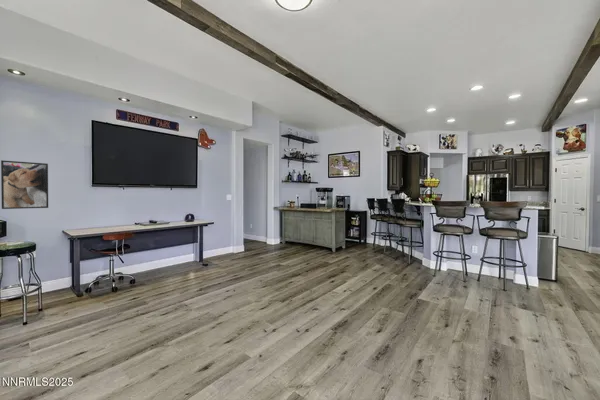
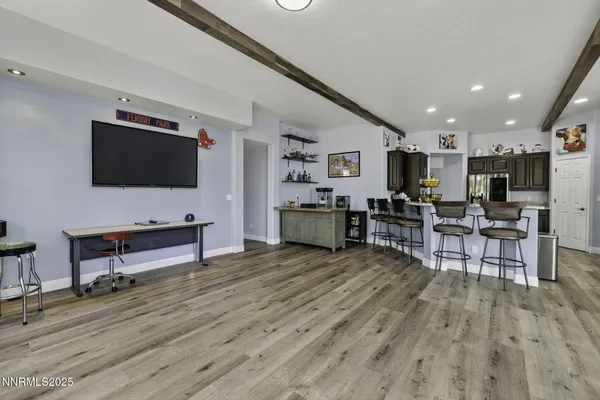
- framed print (25, 185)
